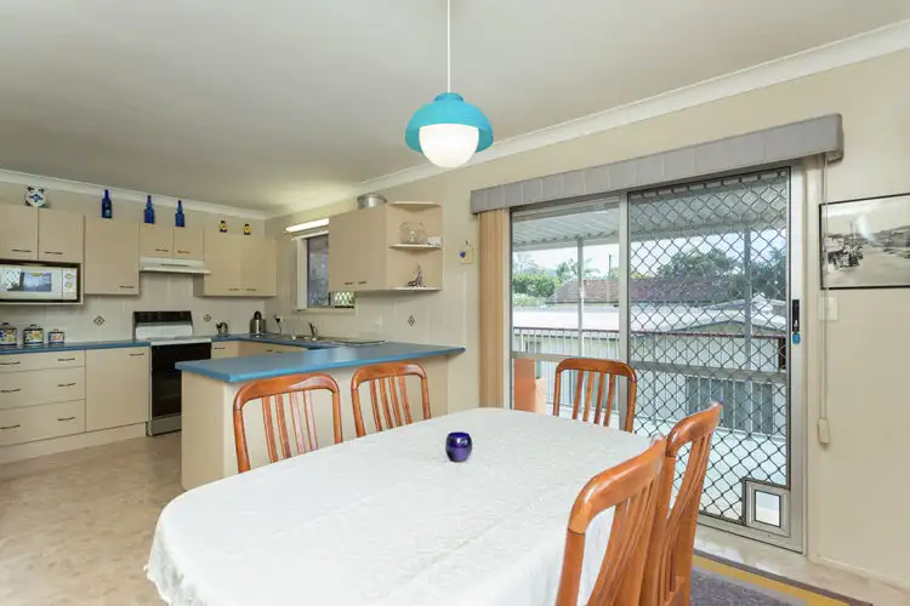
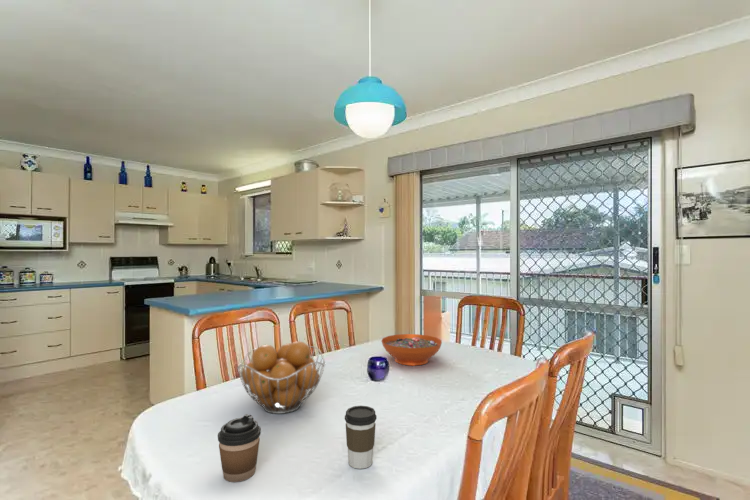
+ decorative bowl (411, 350)
+ coffee cup (239, 446)
+ fruit basket (282, 374)
+ coffee cup (360, 436)
